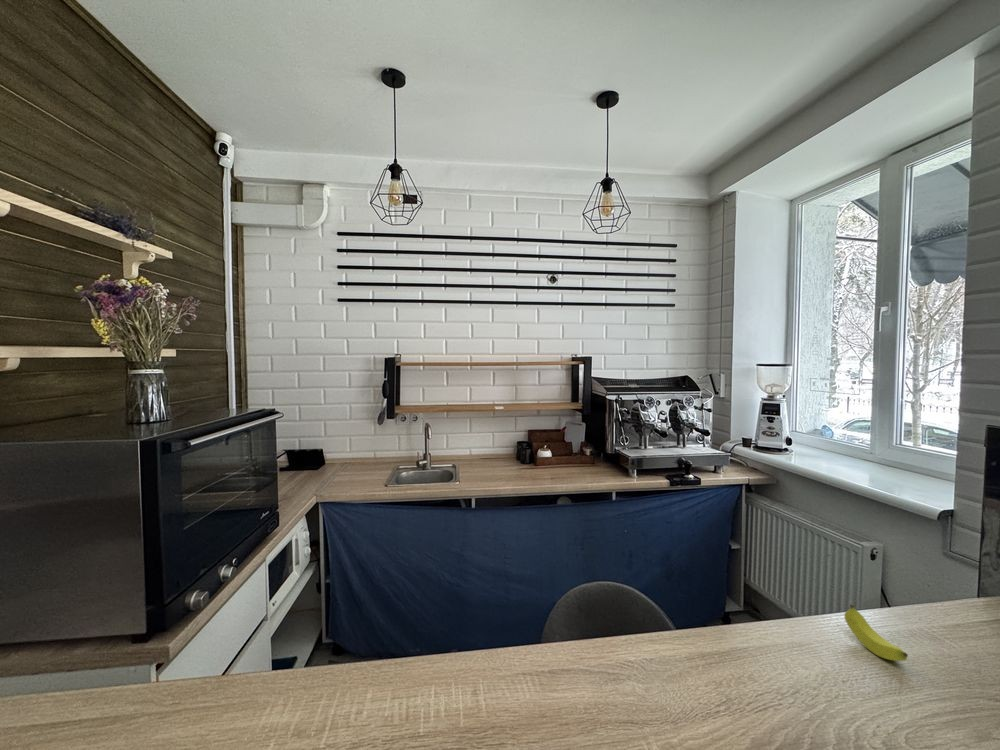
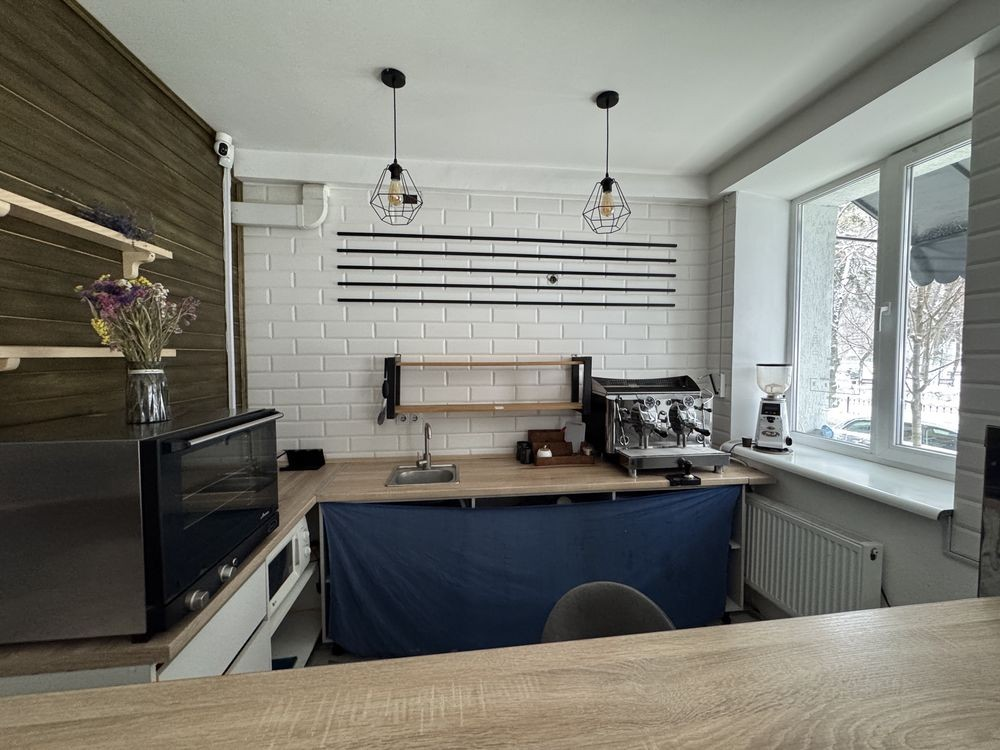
- banana (876, 635)
